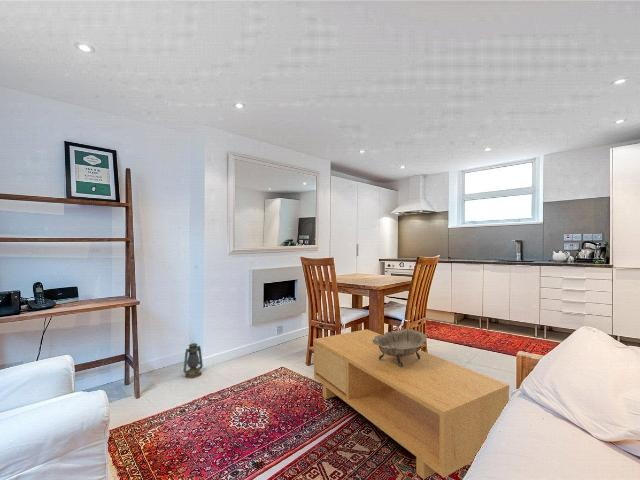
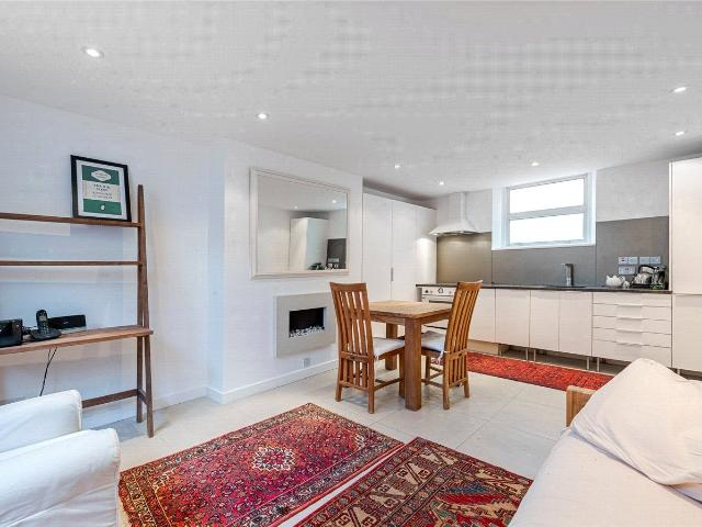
- coffee table (393, 387)
- decorative bowl (400, 347)
- lantern (193, 358)
